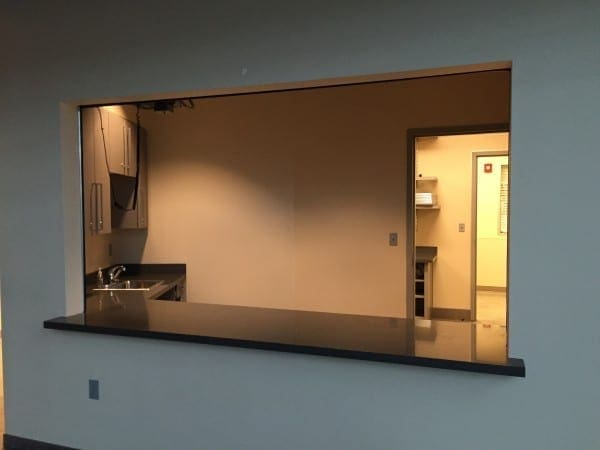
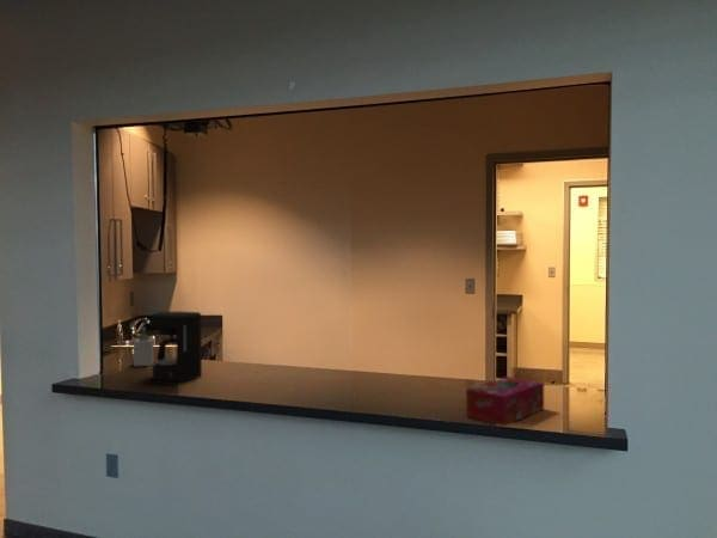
+ tissue box (505, 399)
+ coffee maker (176, 343)
+ soap bottle (143, 346)
